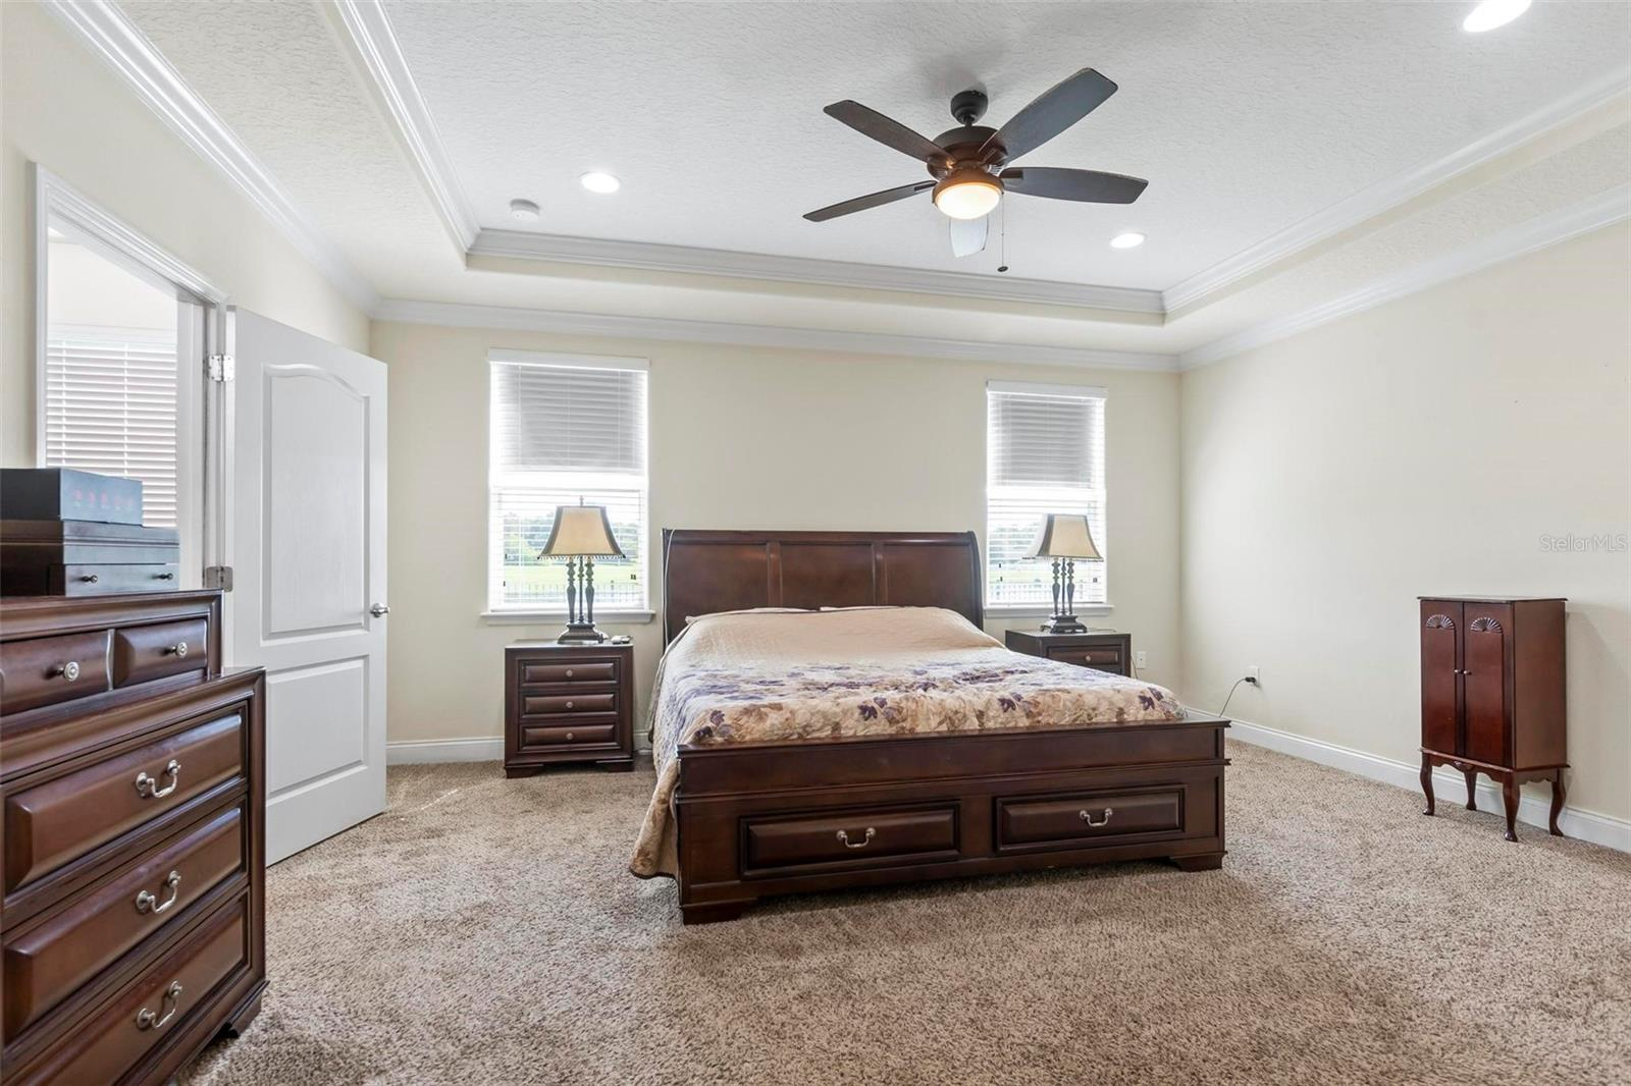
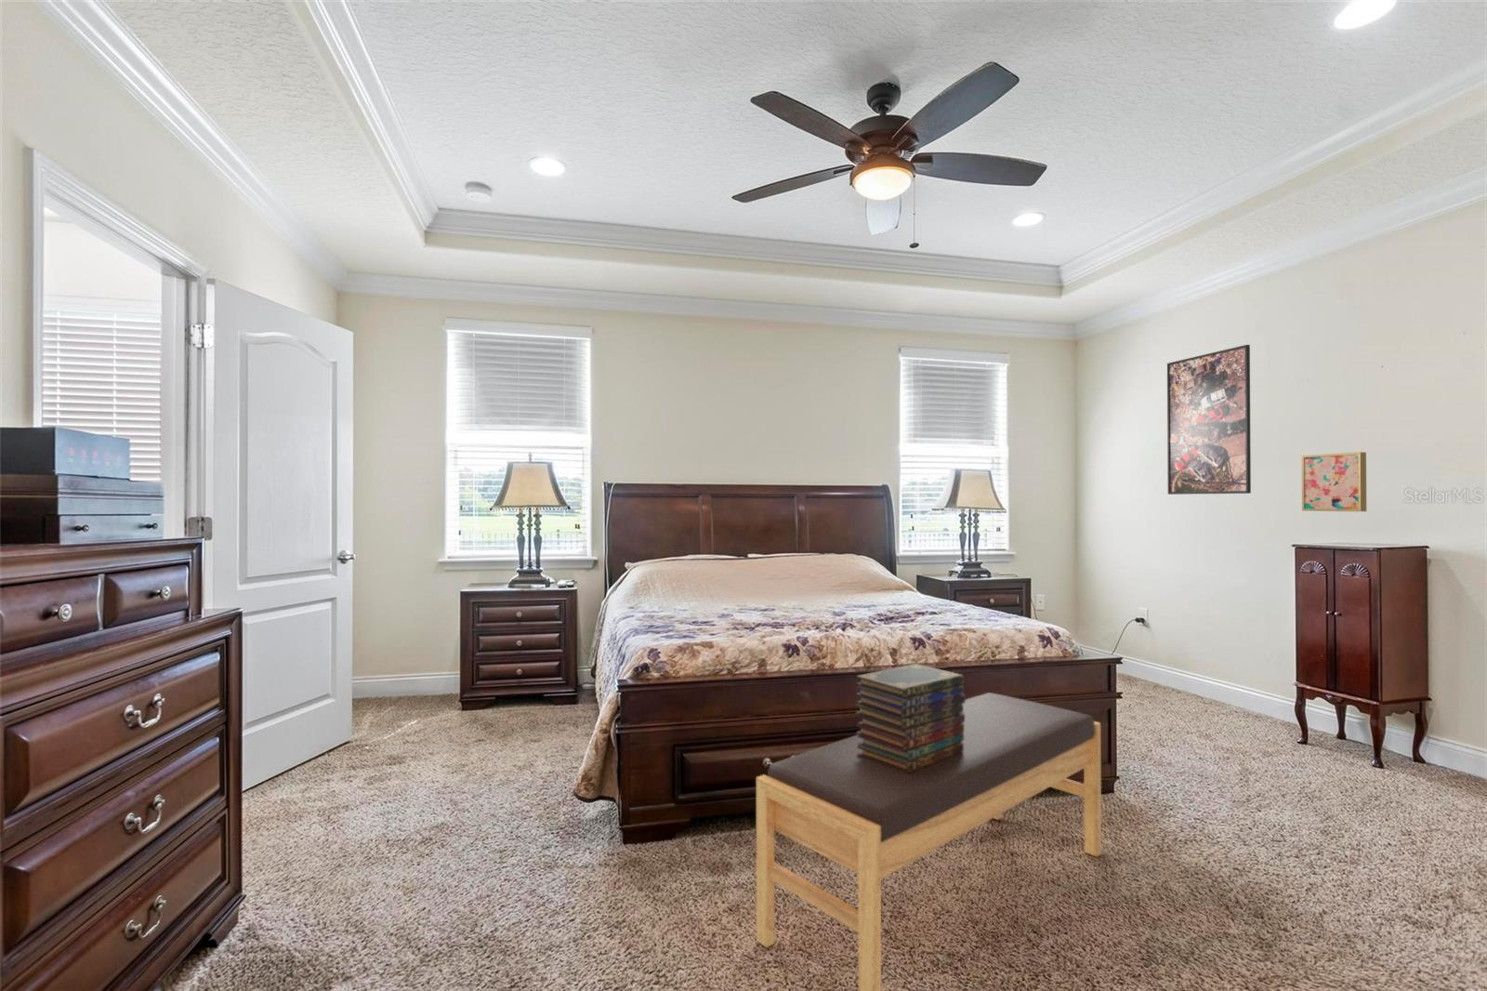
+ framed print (1205, 424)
+ book stack (910, 713)
+ bench (947, 813)
+ wall art (1332, 482)
